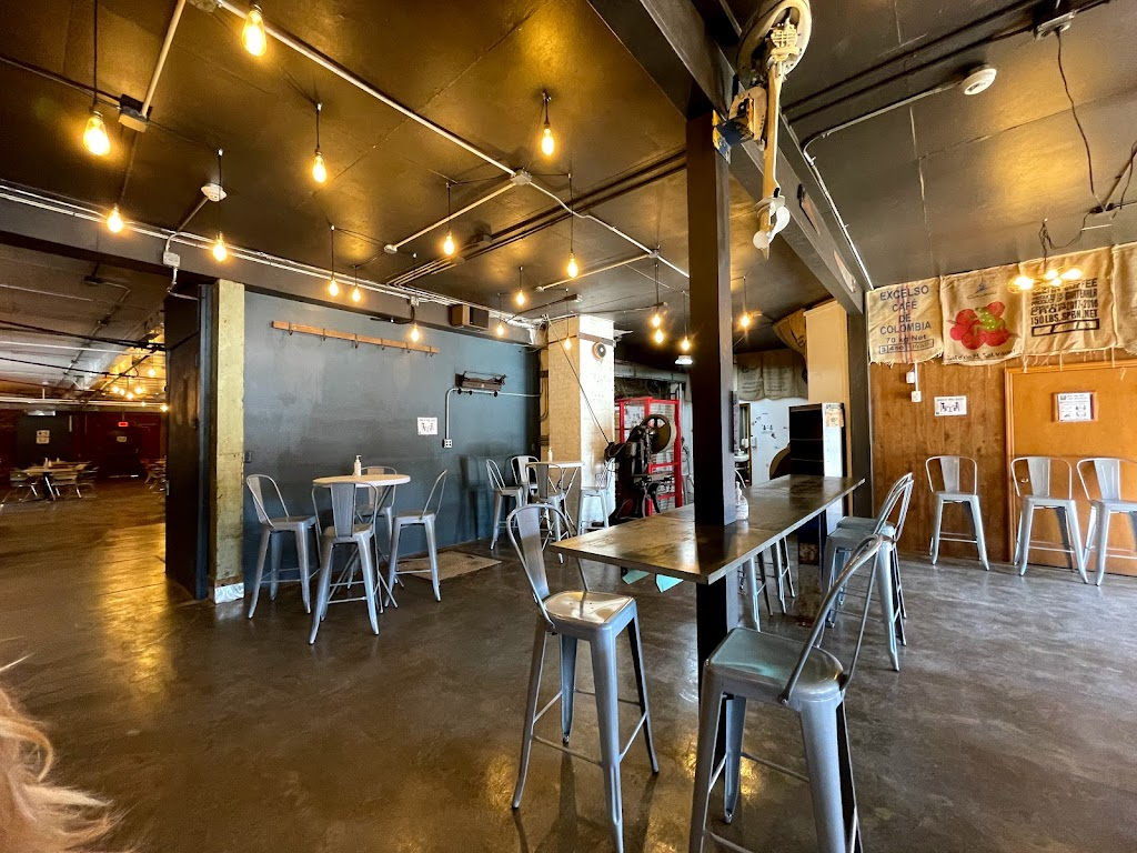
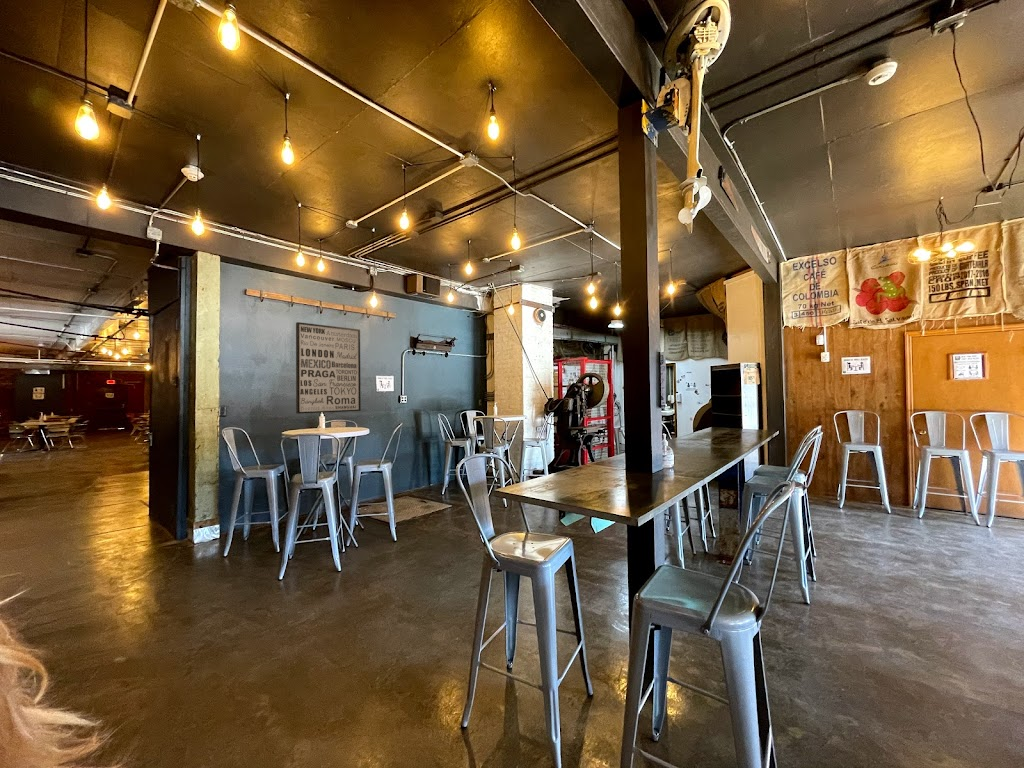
+ wall art (330, 369)
